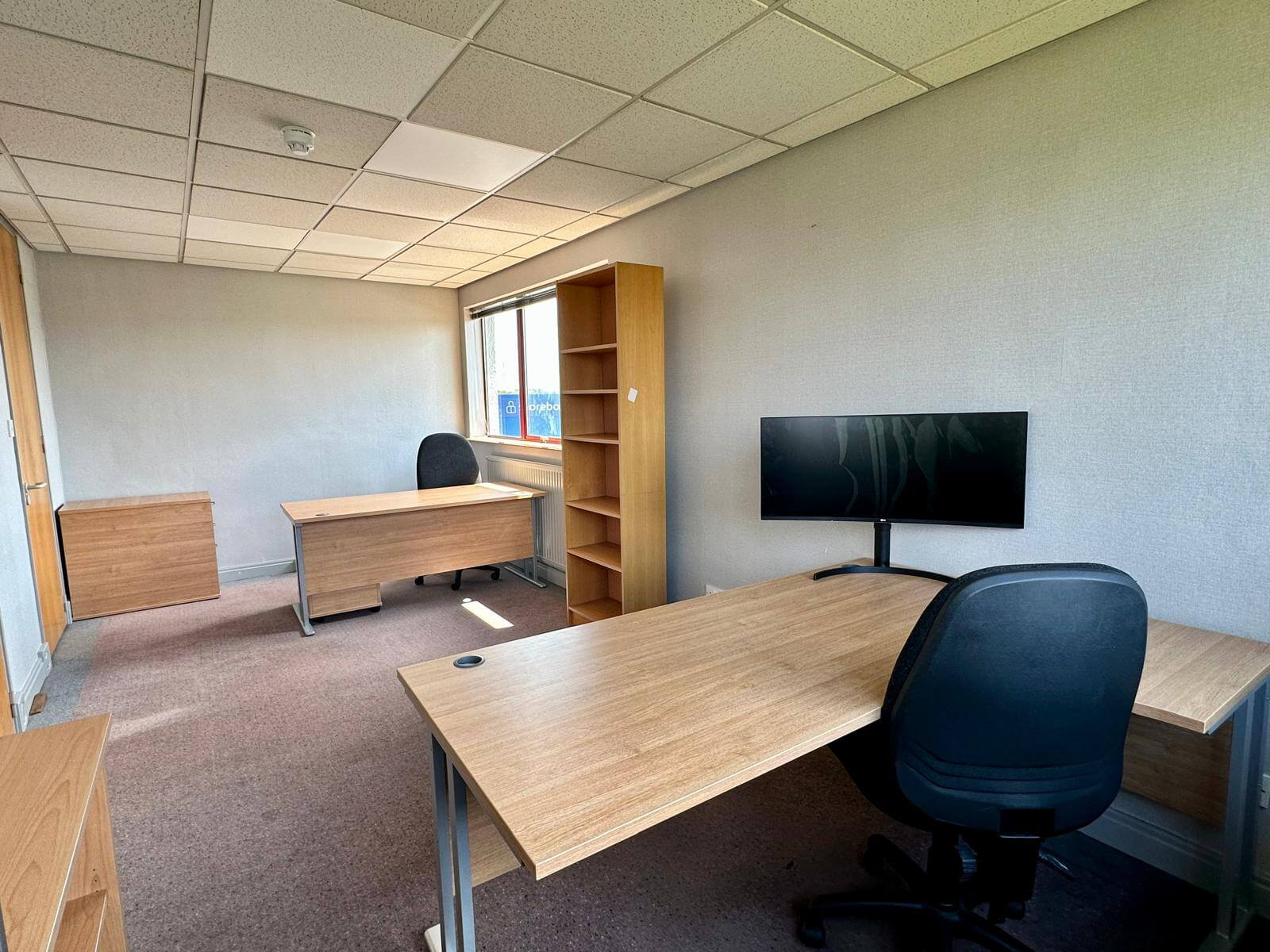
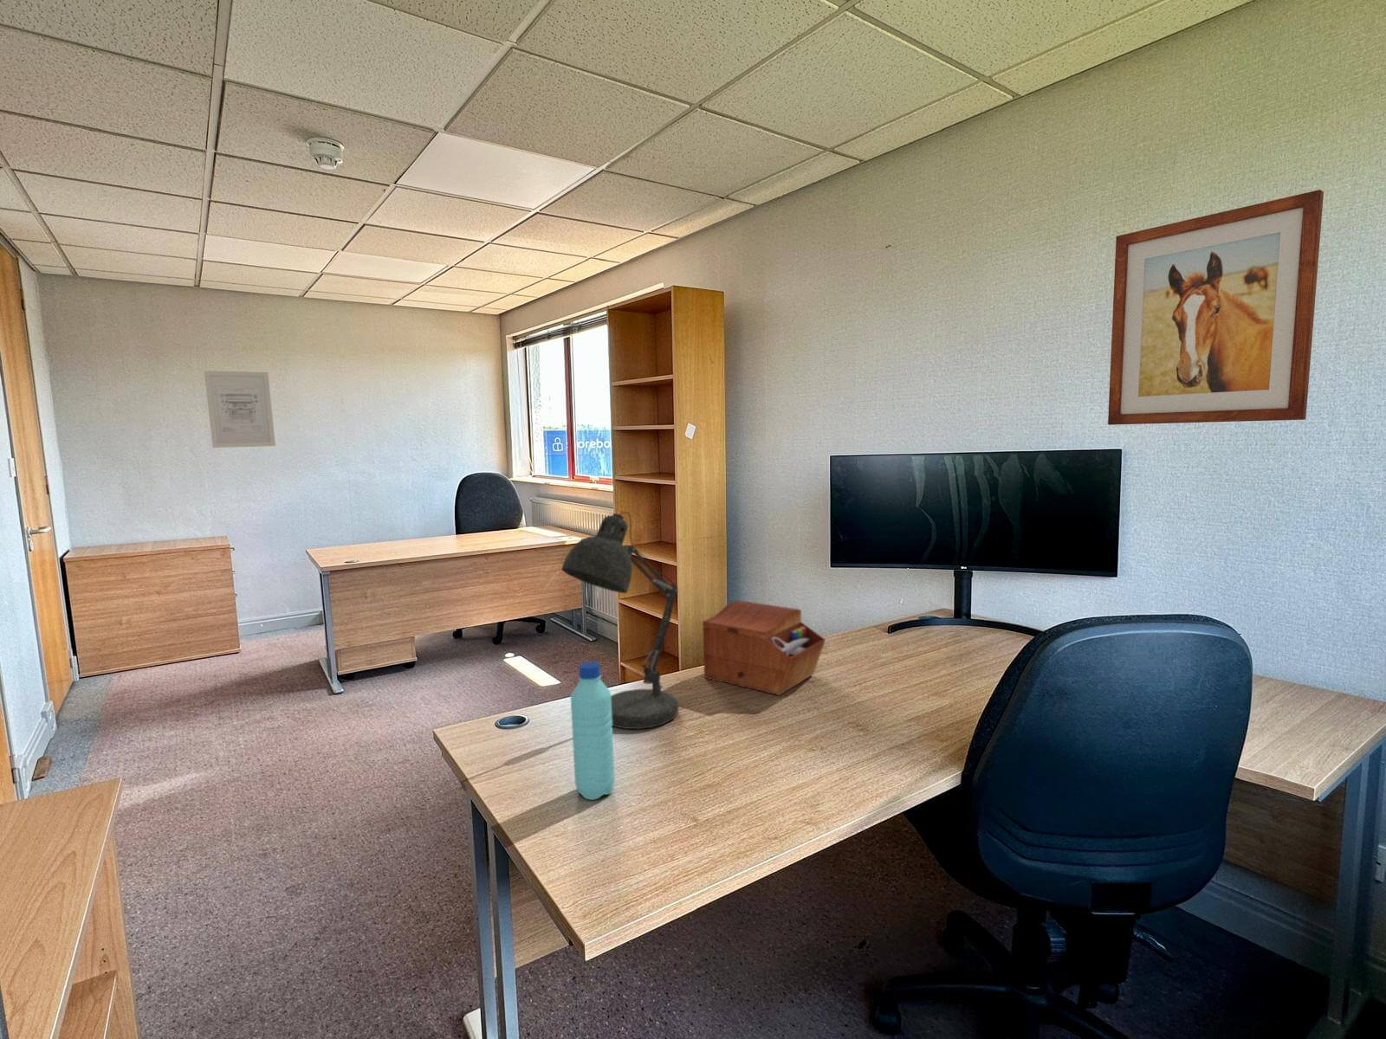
+ wall art (240, 408)
+ wall art (1204, 321)
+ sewing box (762, 645)
+ water bottle (592, 729)
+ desk lamp (625, 593)
